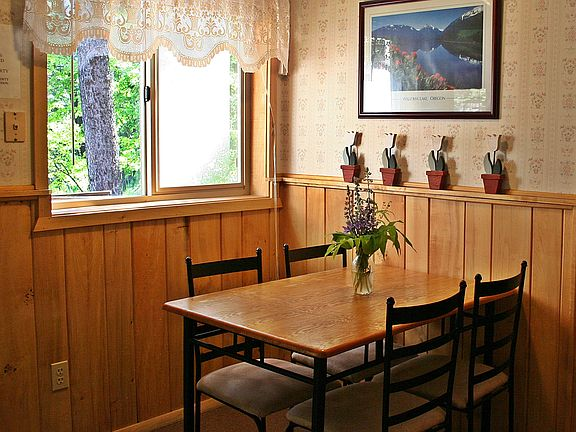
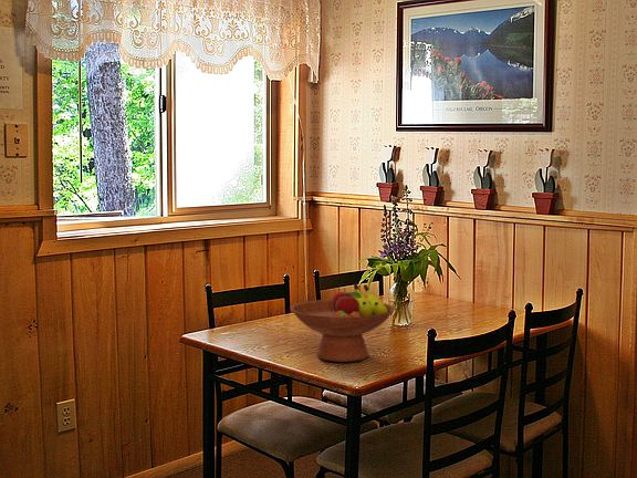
+ fruit bowl (342, 322)
